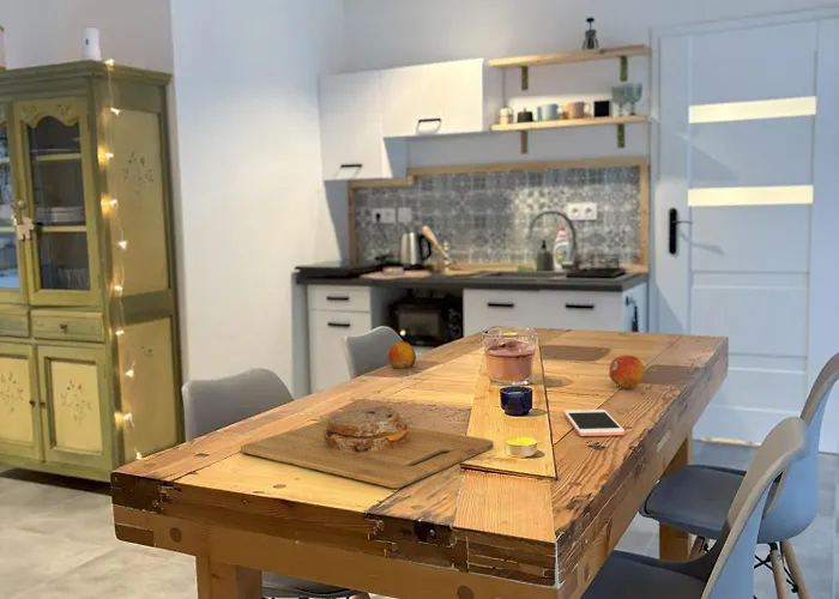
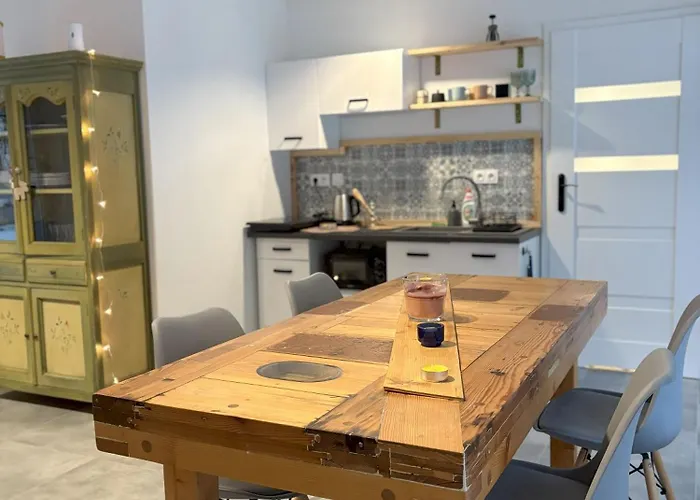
- cell phone (592, 422)
- cutting board (366, 429)
- fruit (402, 355)
- fruit (626, 371)
